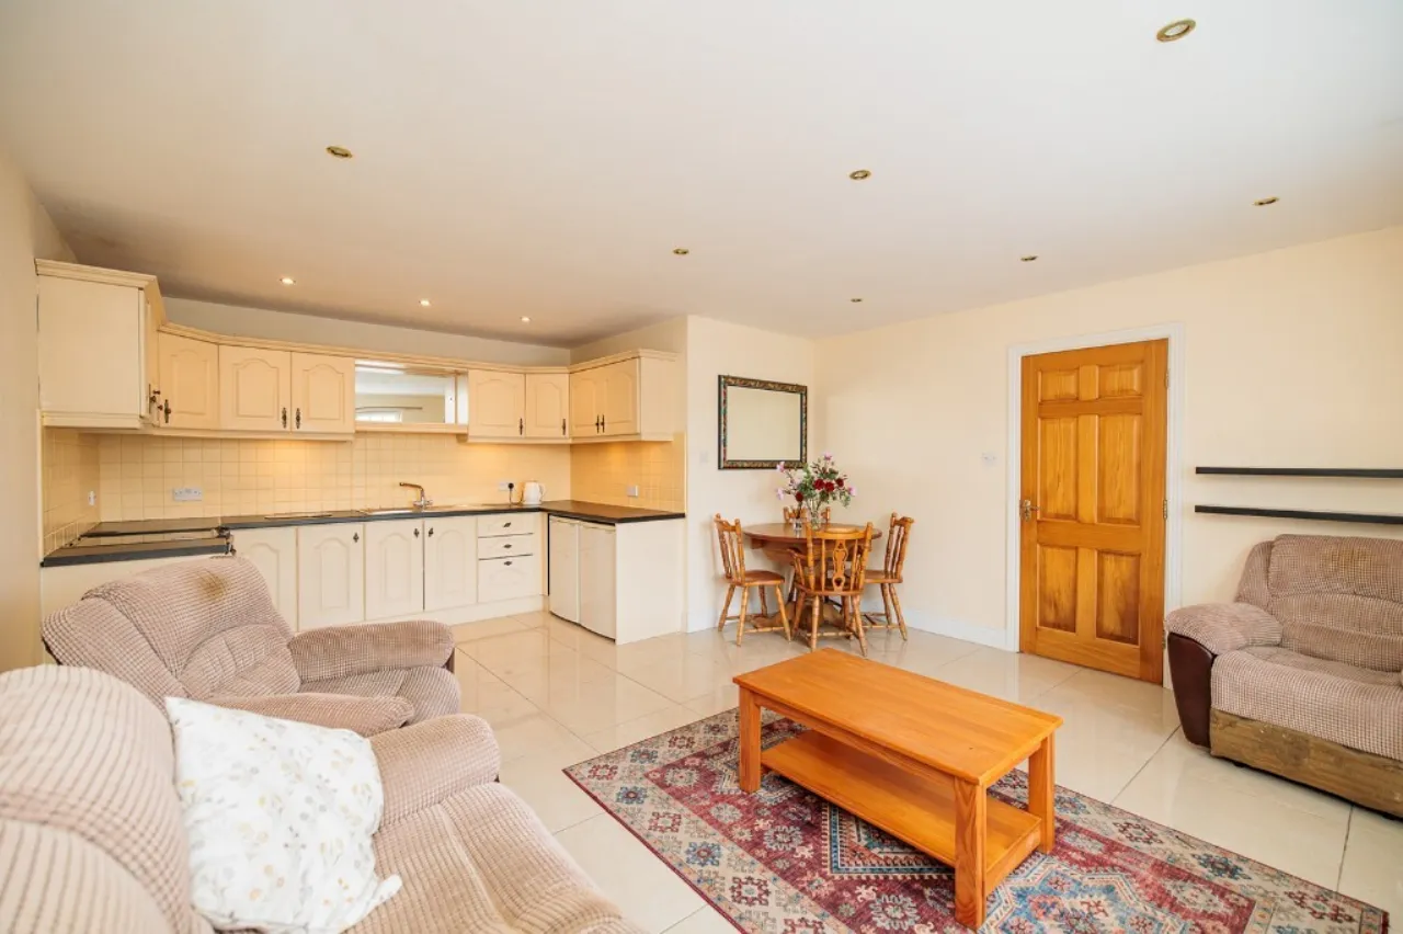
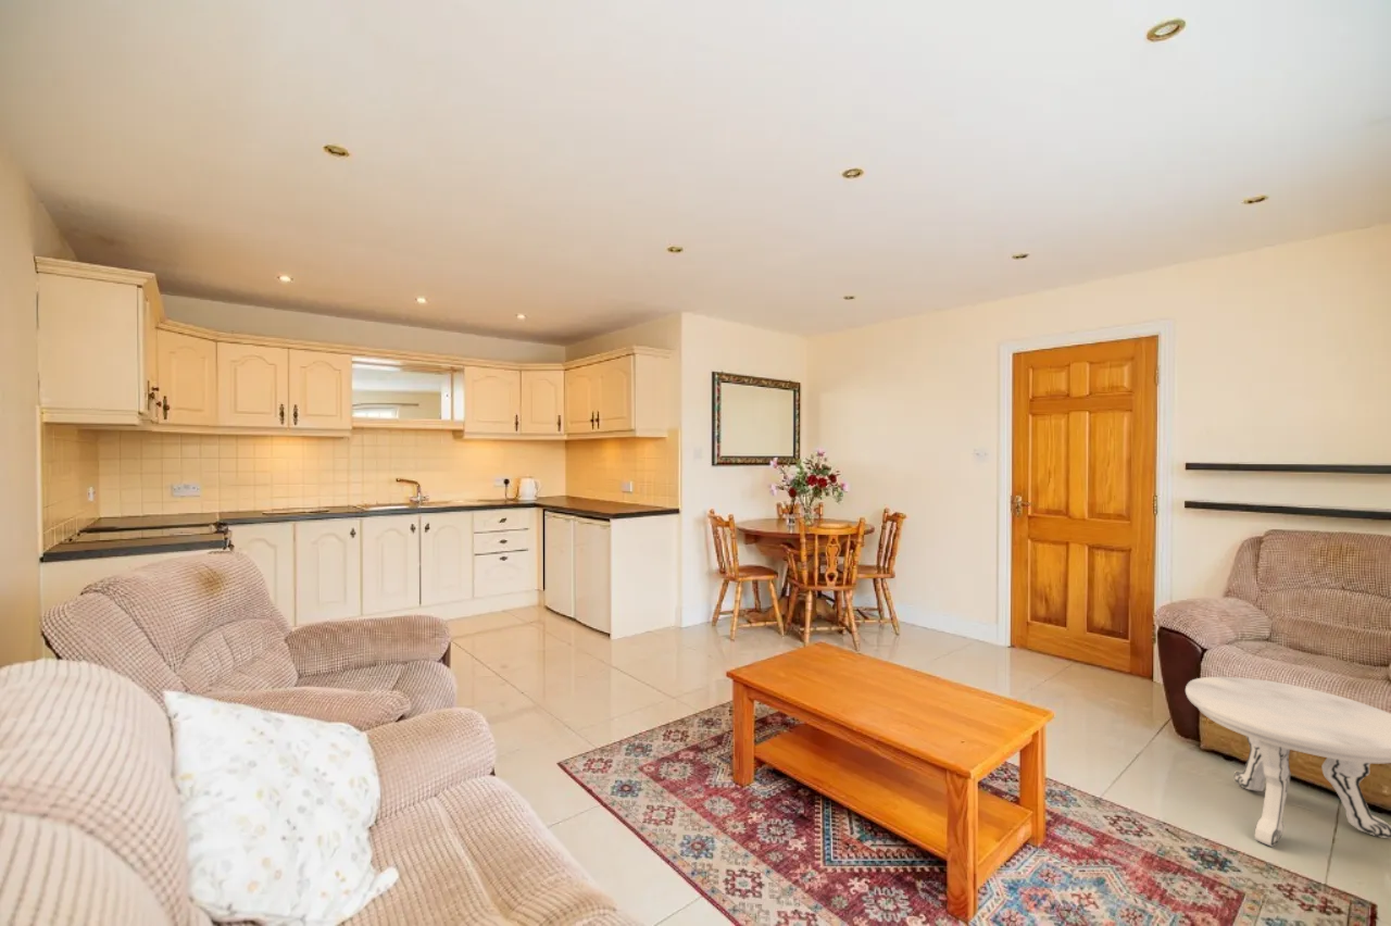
+ side table (1289, 766)
